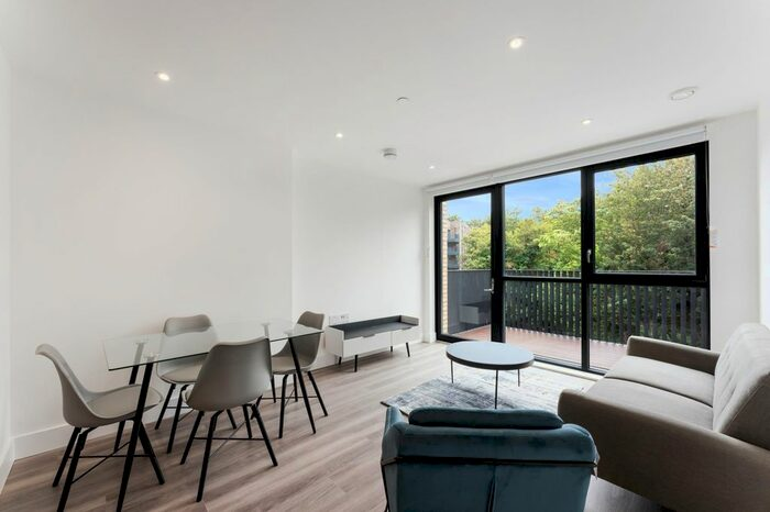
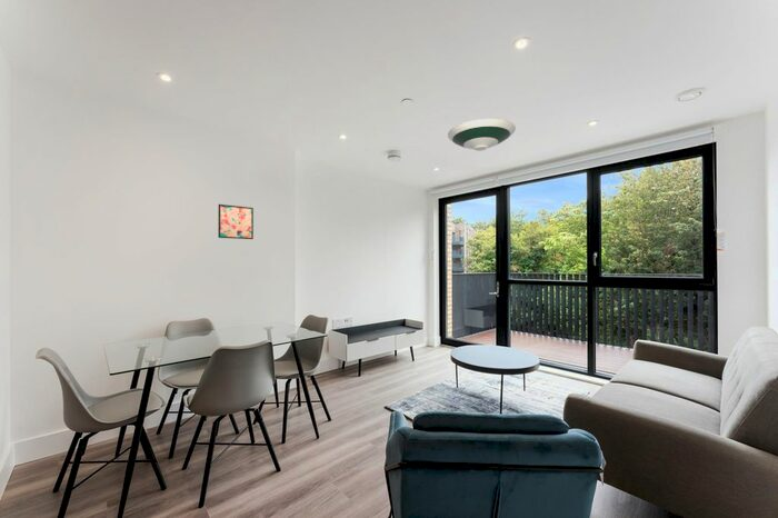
+ wall art (236, 221)
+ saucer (480, 140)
